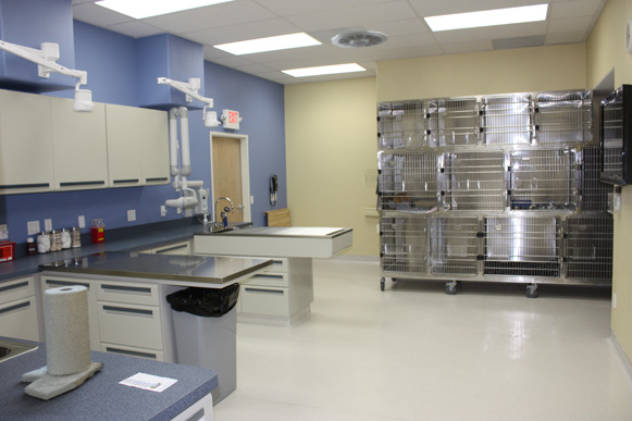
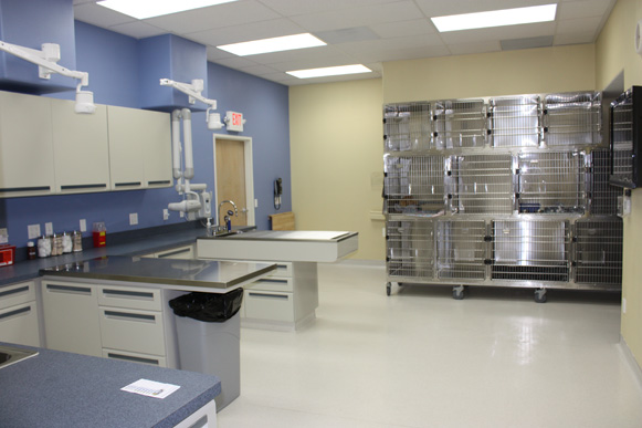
- paper towel (60, 335)
- ceiling vent (359, 40)
